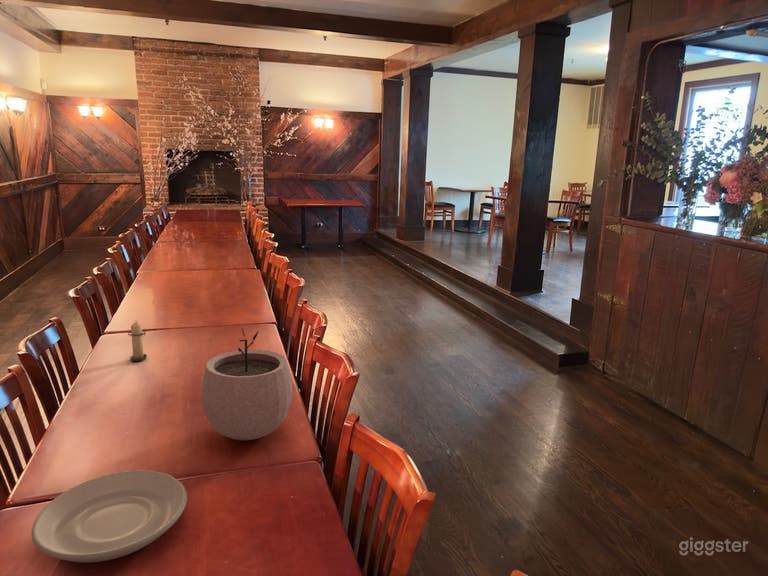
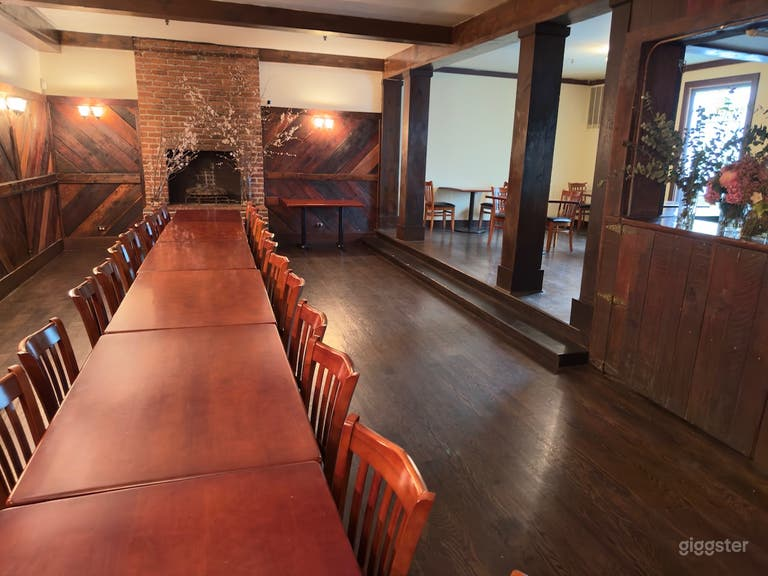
- plant pot (247, 382)
- plate (114, 517)
- candle (137, 339)
